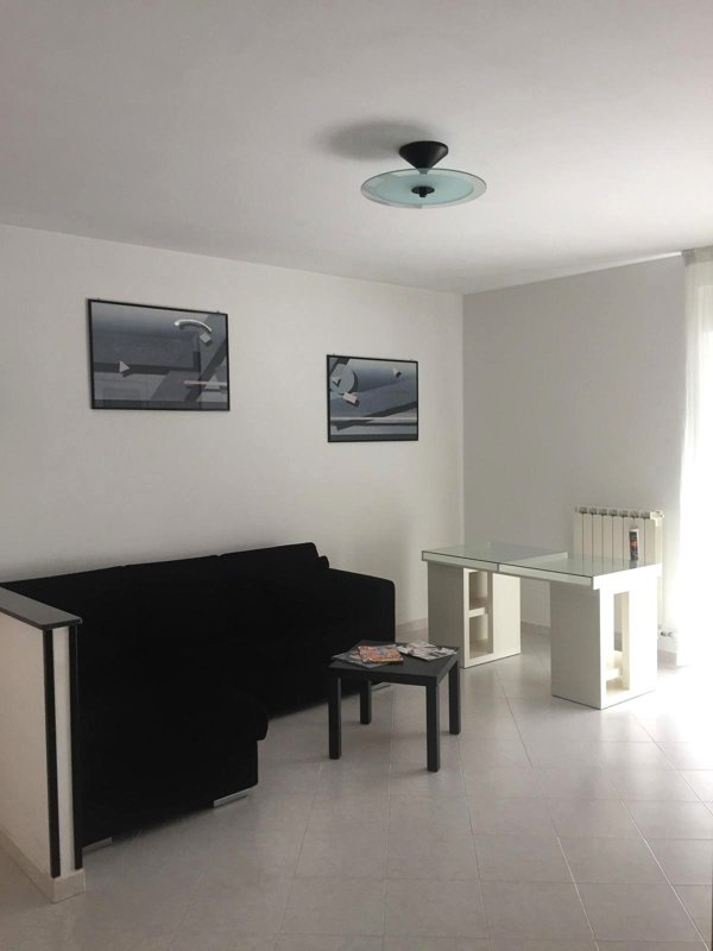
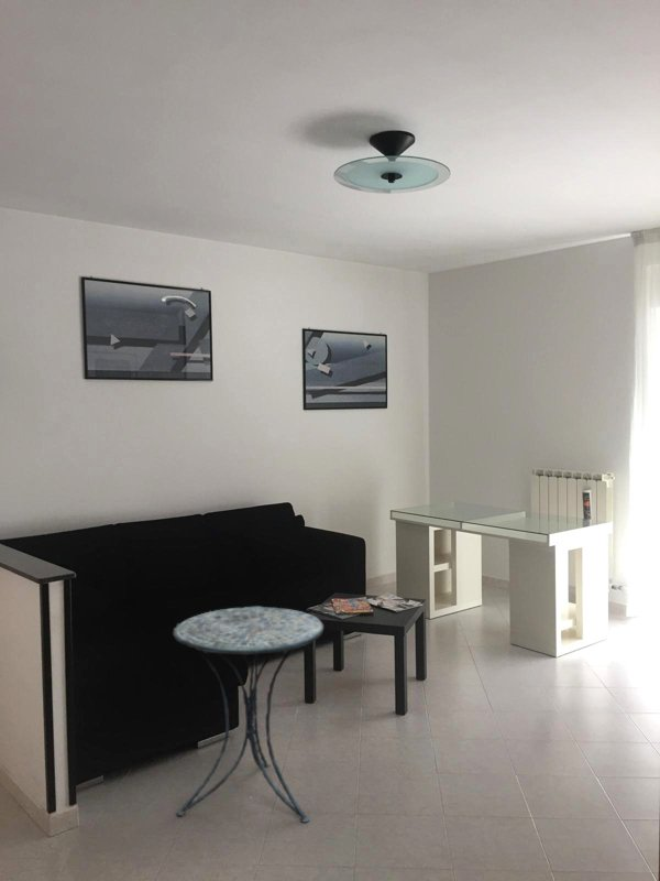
+ side table (251, 711)
